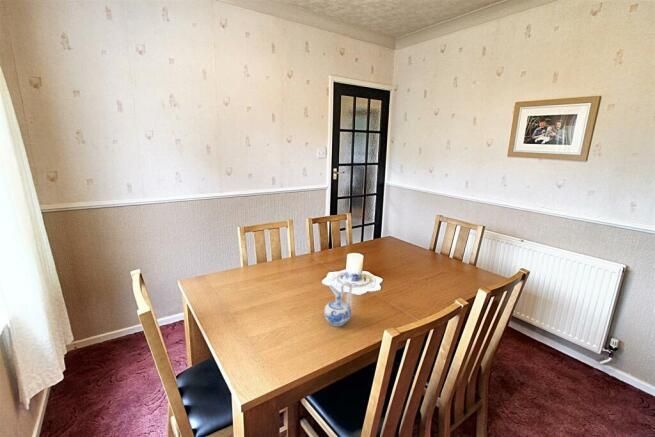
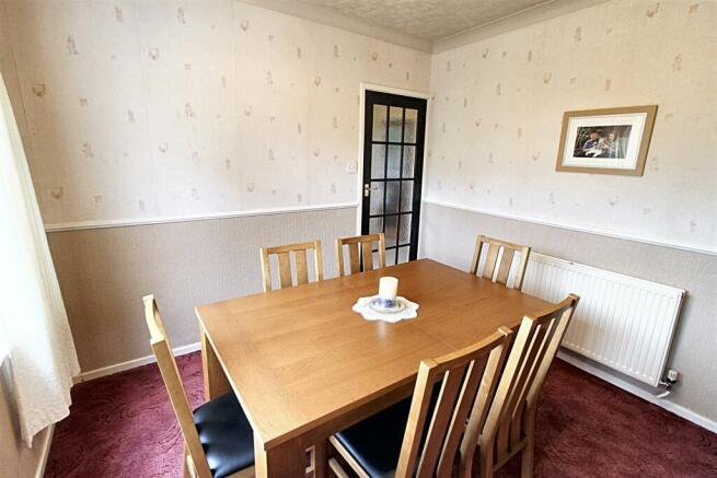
- ceramic pitcher (337, 302)
